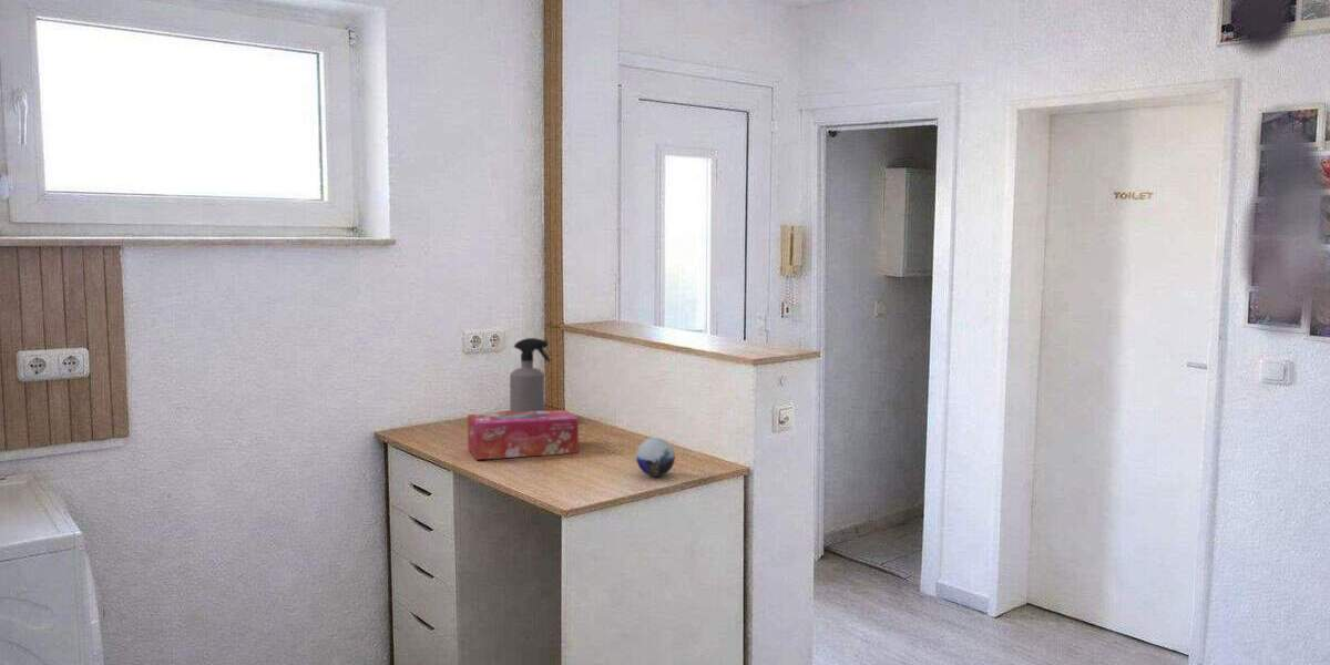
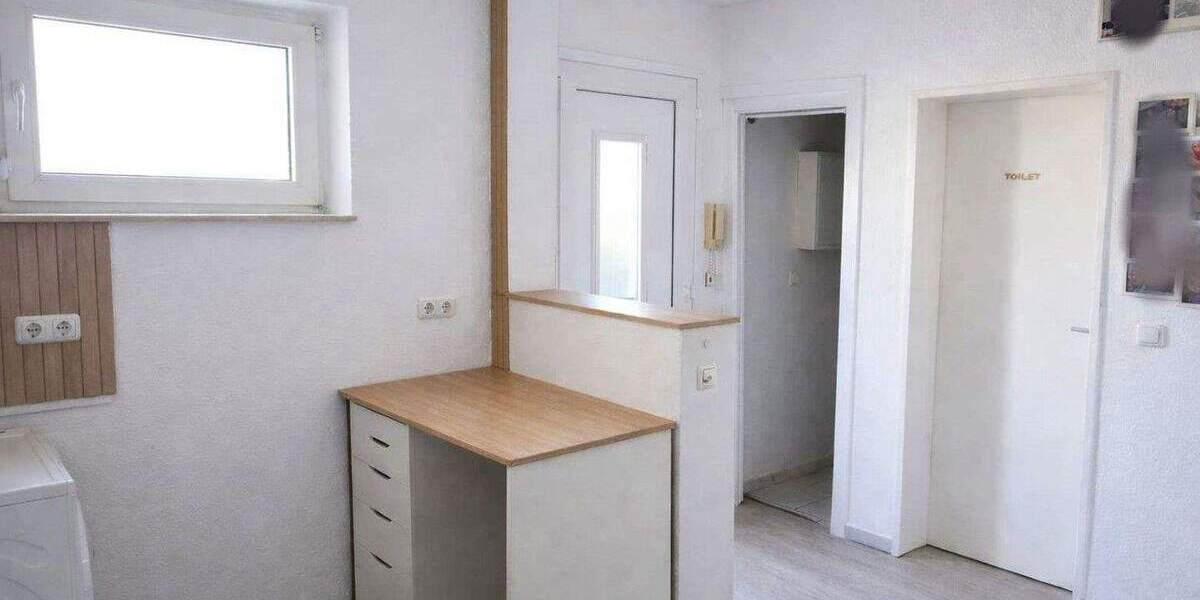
- spray bottle (530, 380)
- tissue box (522, 433)
- decorative orb (655, 457)
